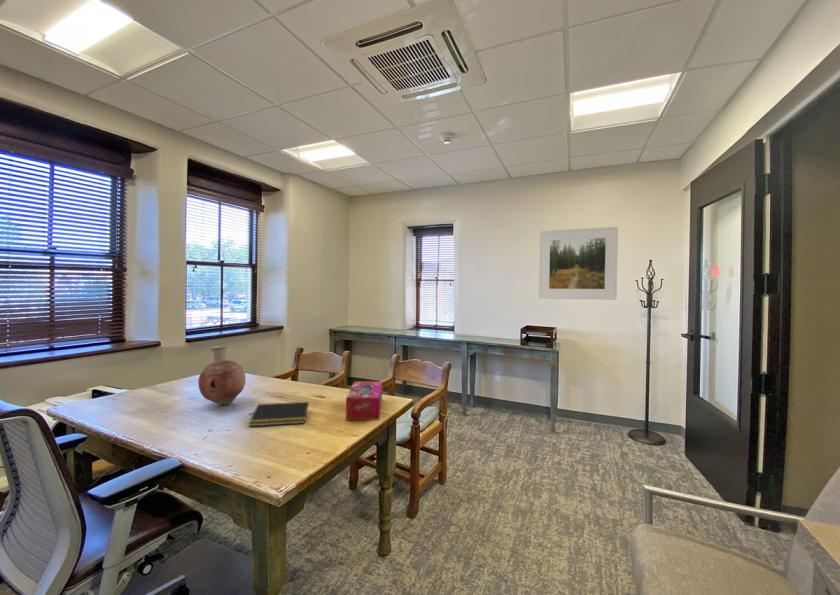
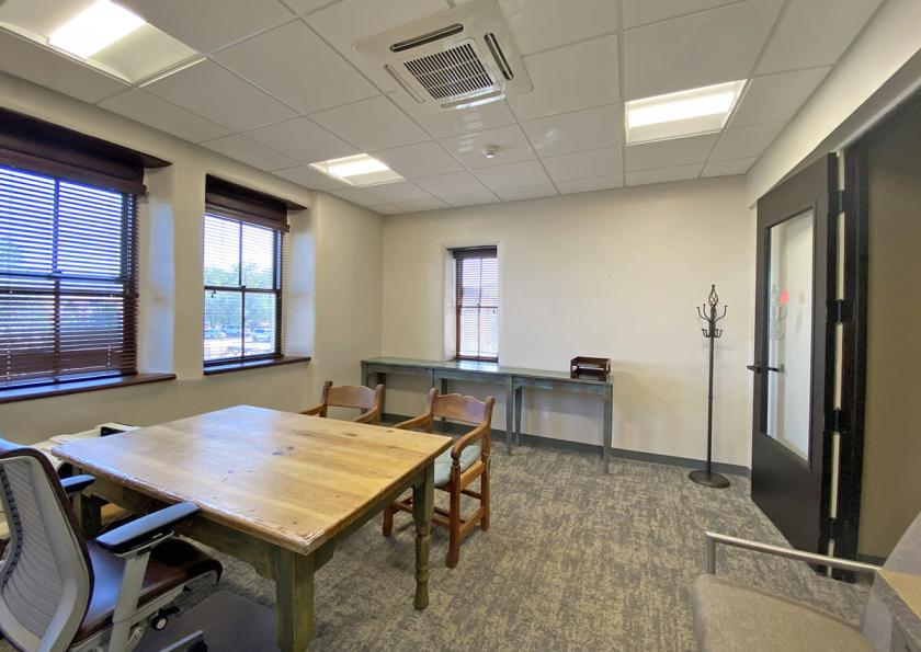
- vase (222, 375)
- tissue box (365, 399)
- notepad (280, 413)
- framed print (576, 264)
